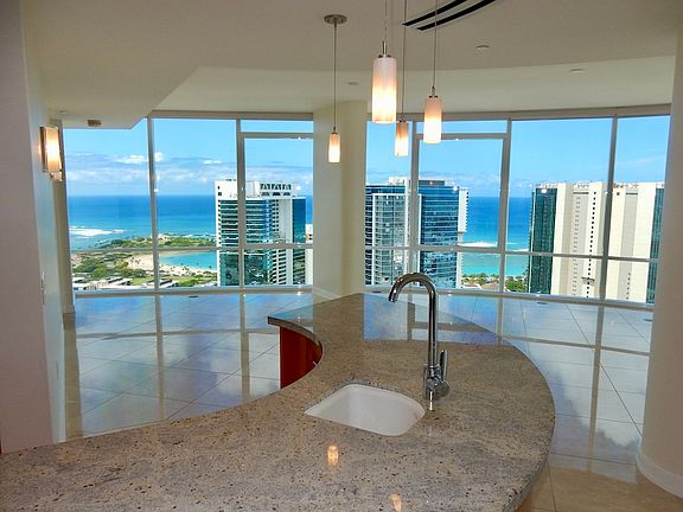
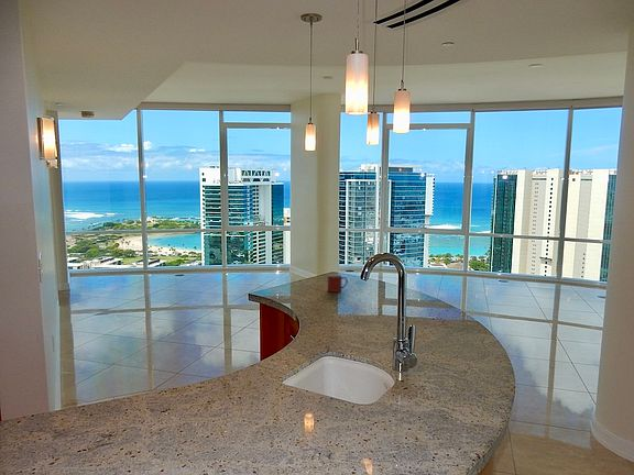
+ mug (337, 283)
